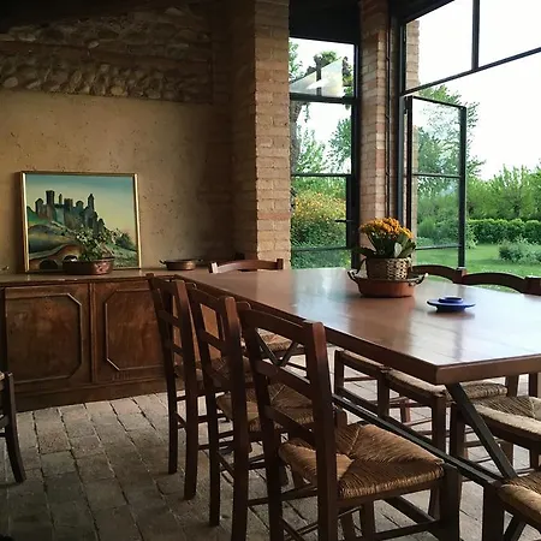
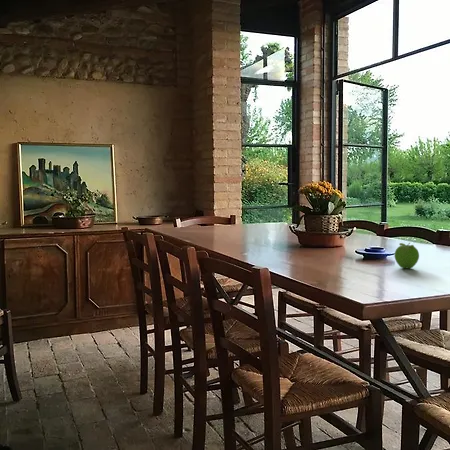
+ fruit (406, 255)
